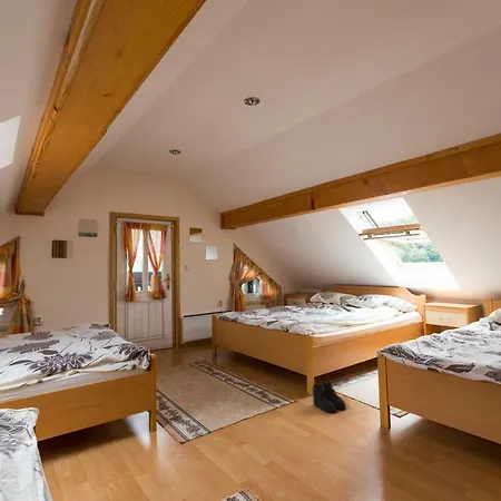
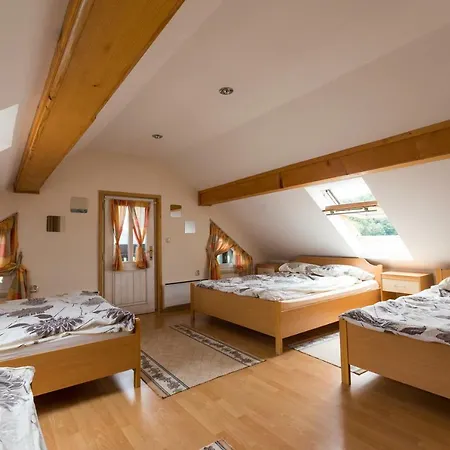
- boots (328, 394)
